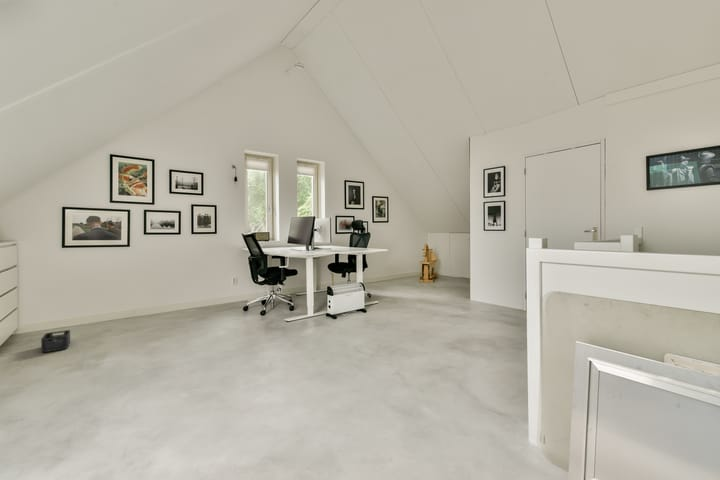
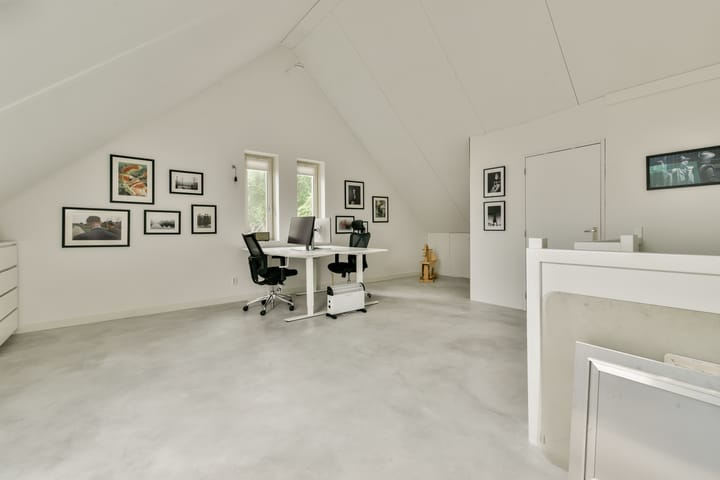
- storage bin (56, 340)
